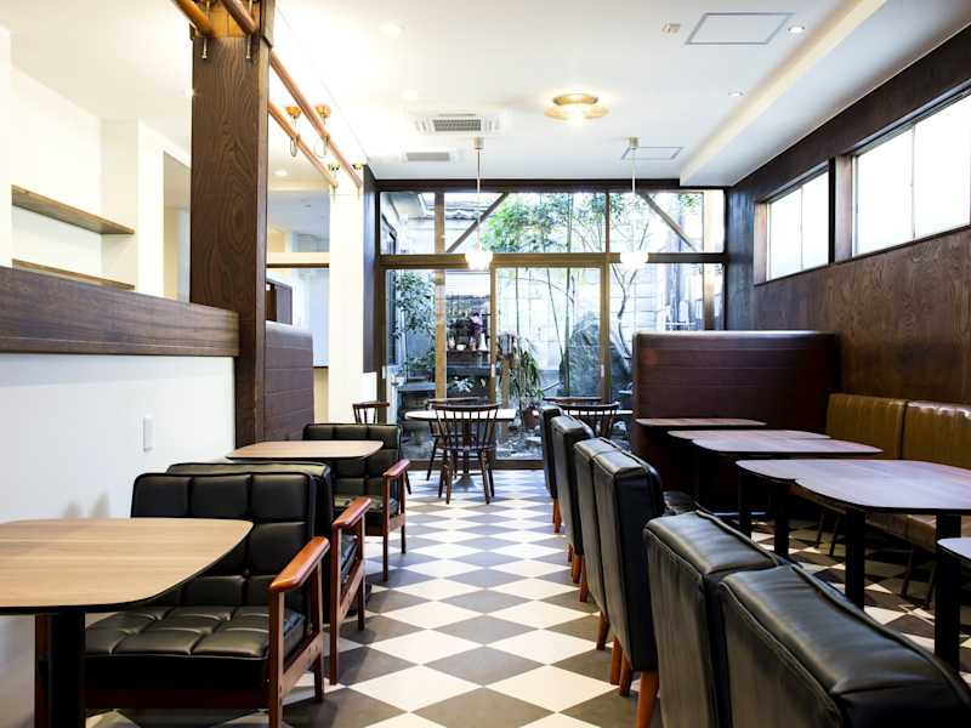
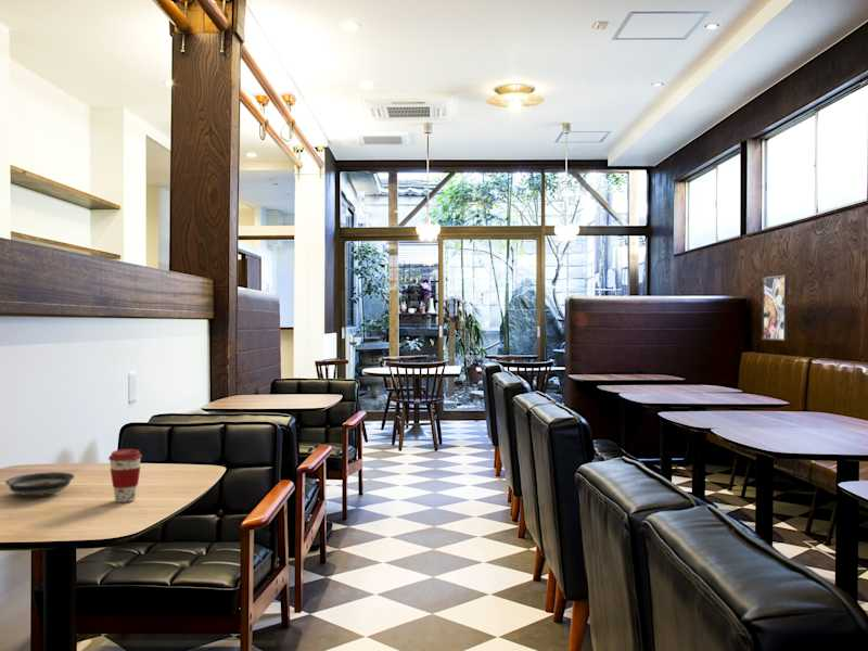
+ coffee cup (125, 475)
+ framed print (774, 308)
+ saucer (40, 485)
